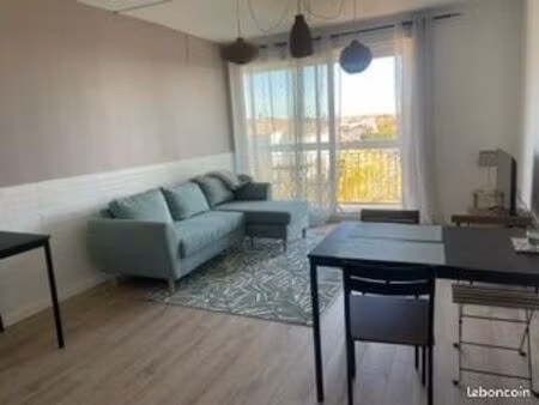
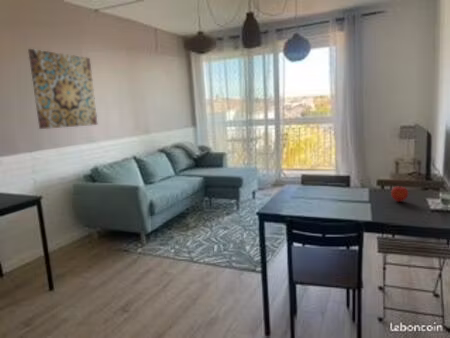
+ wall art (66, 90)
+ fruit (399, 193)
